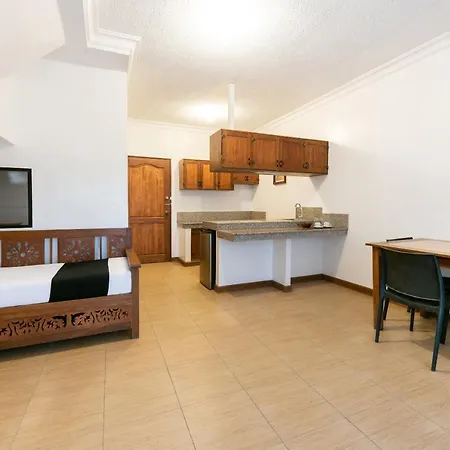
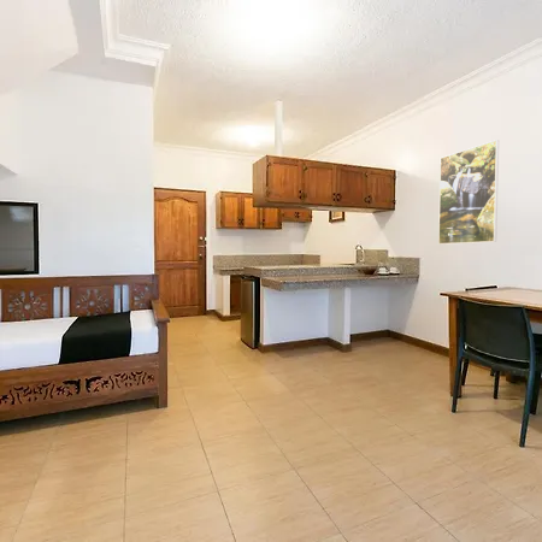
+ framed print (466, 196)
